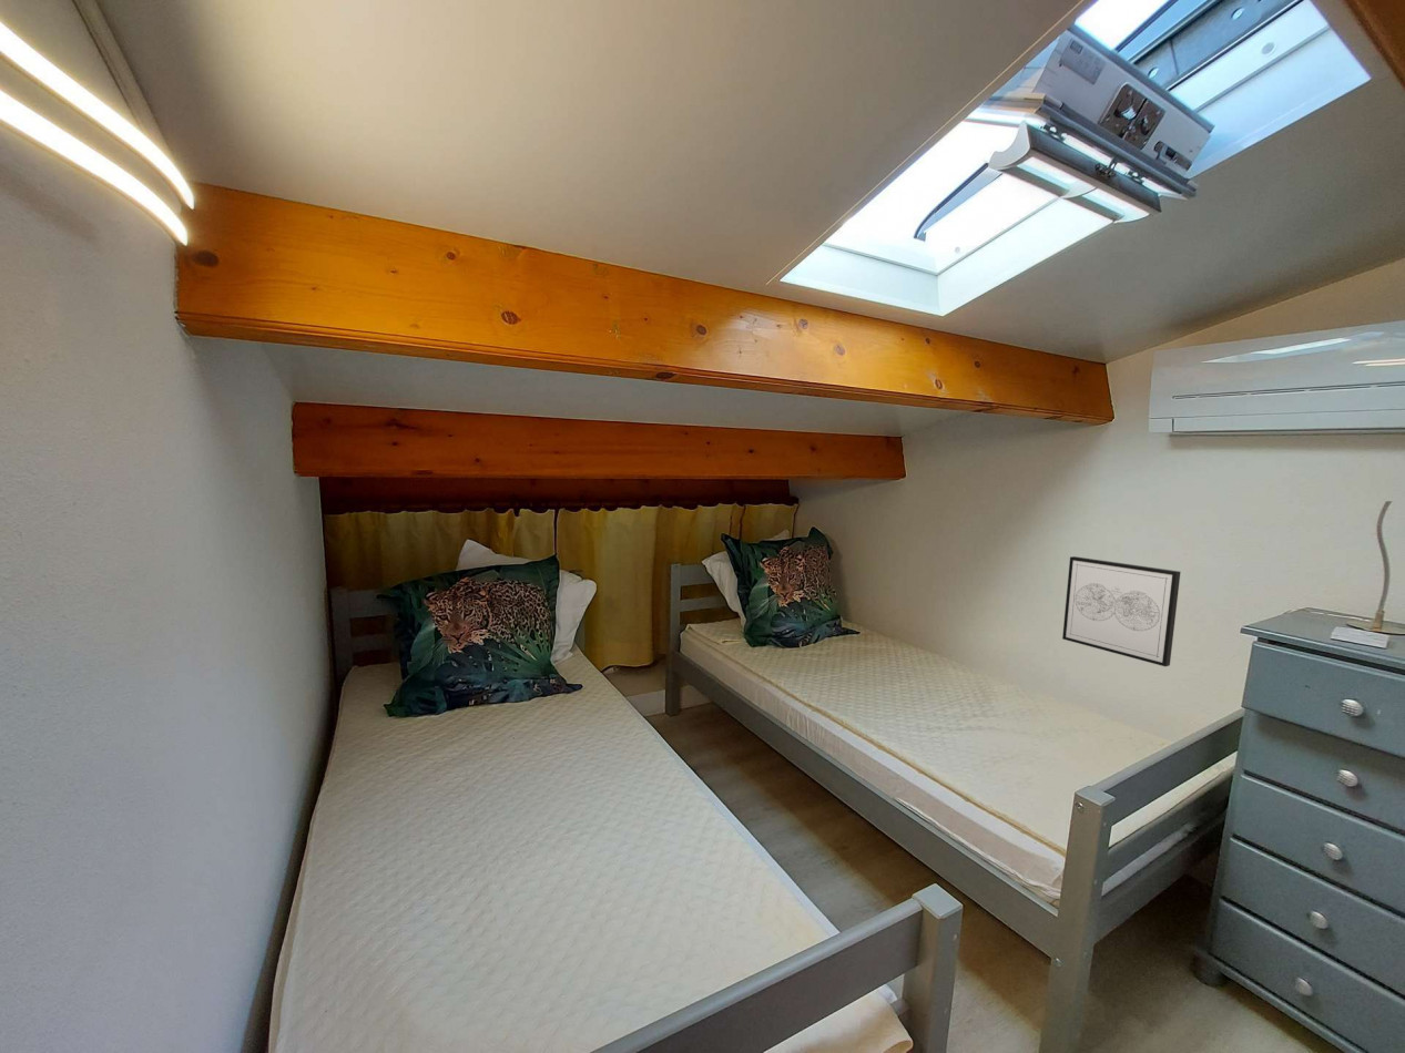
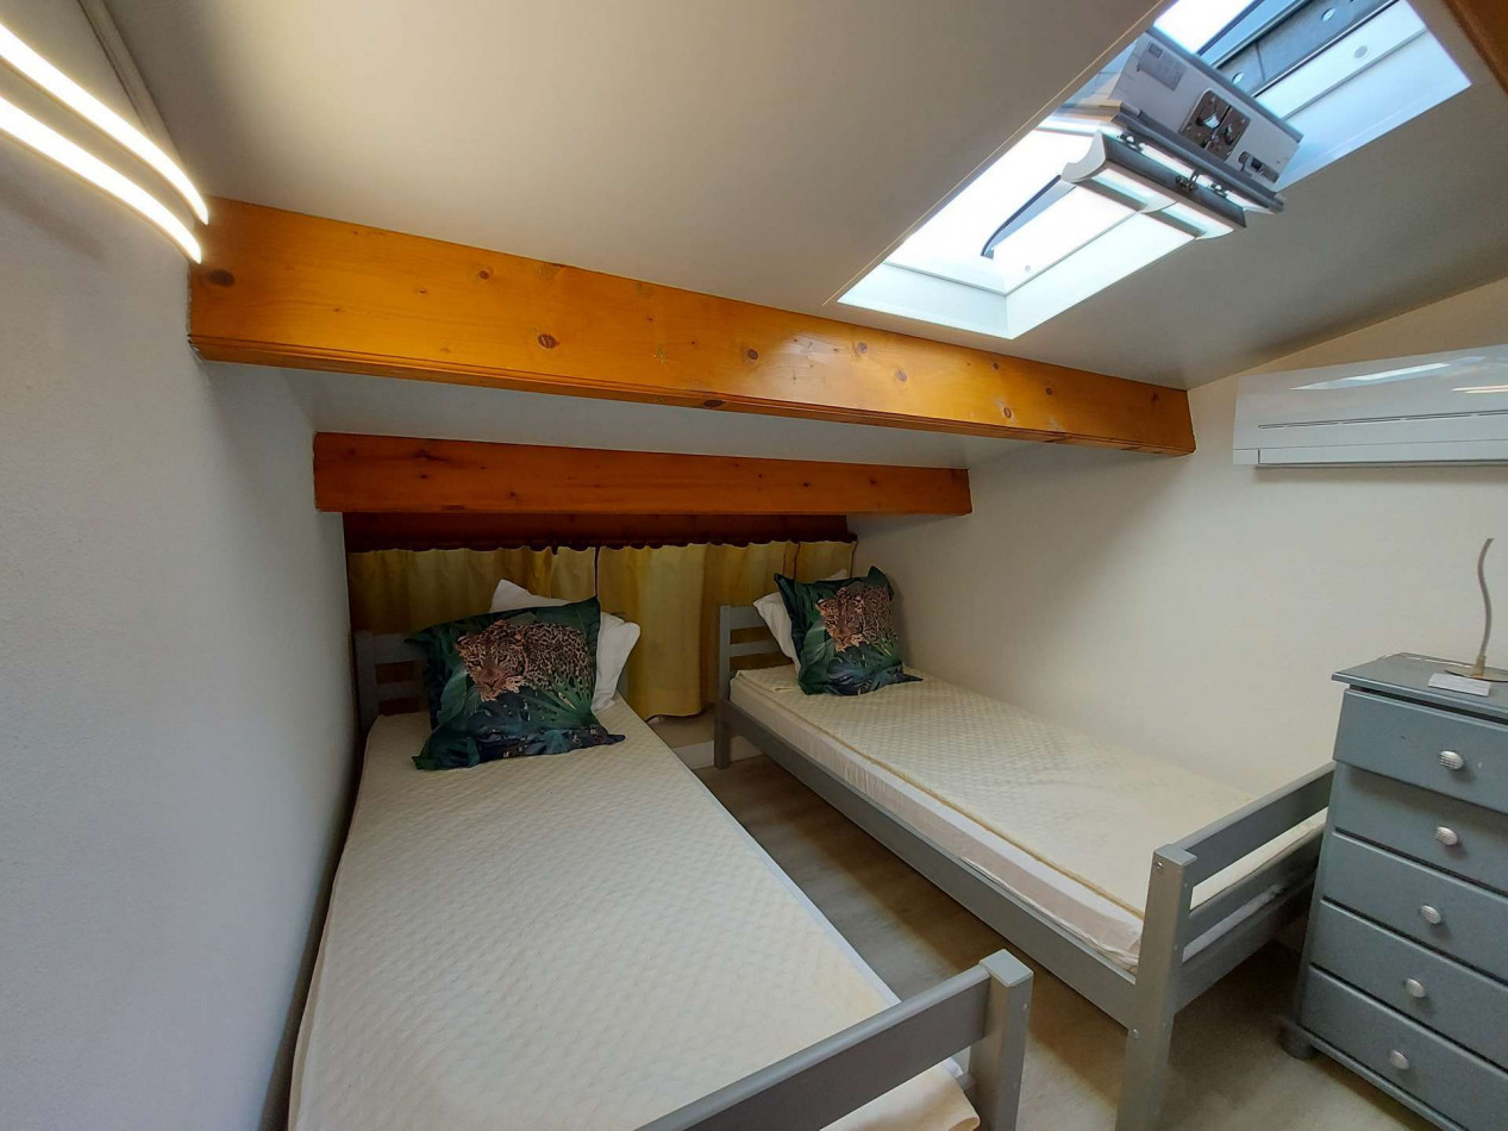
- wall art (1117, 607)
